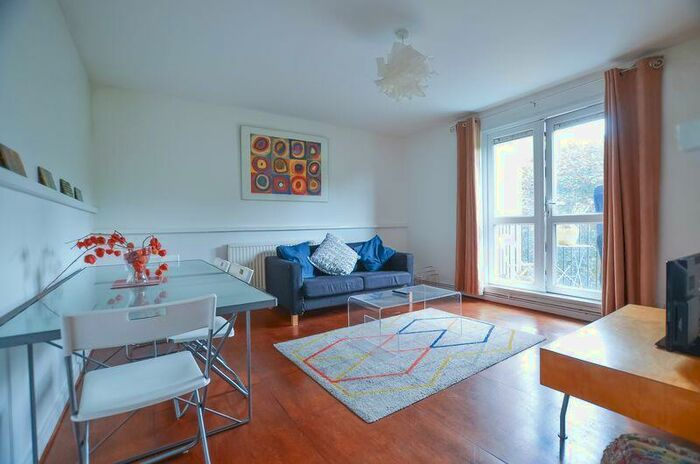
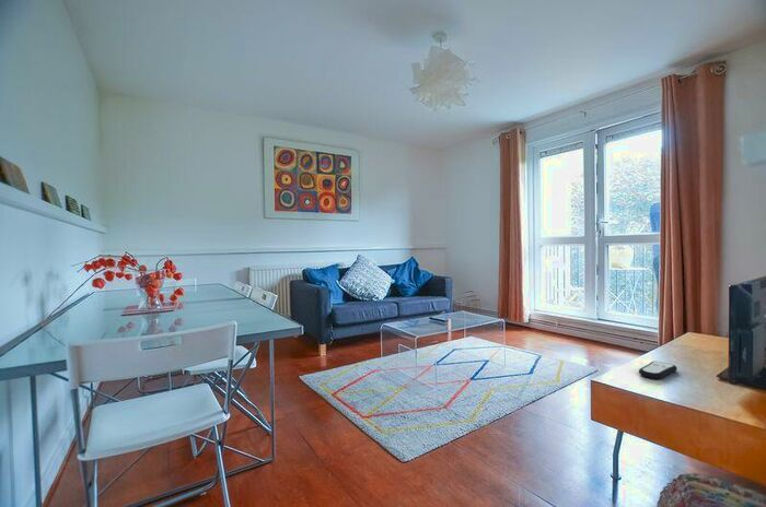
+ remote control (657, 369)
